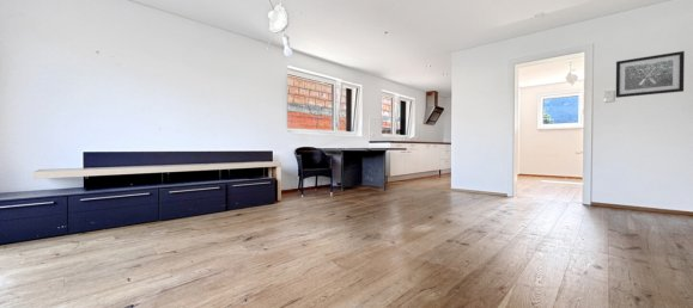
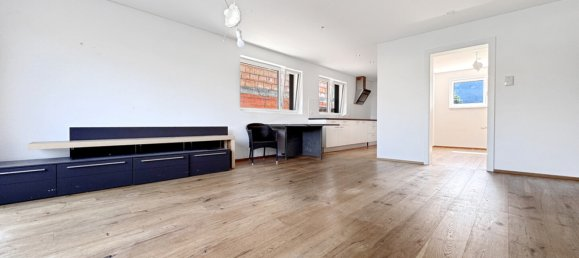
- wall art (648, 75)
